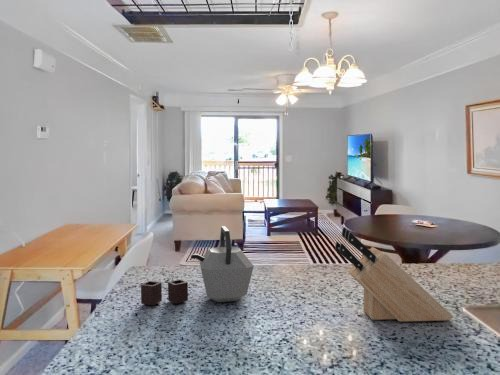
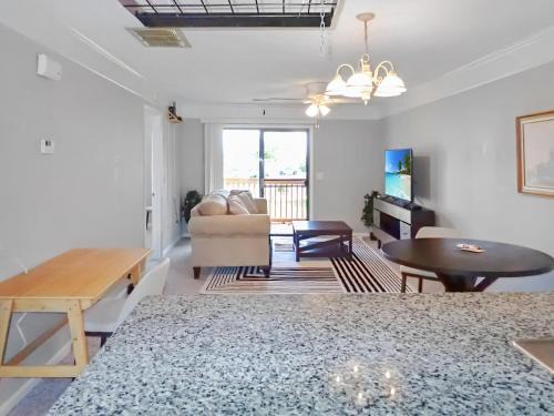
- knife block (390, 271)
- kettle (200, 264)
